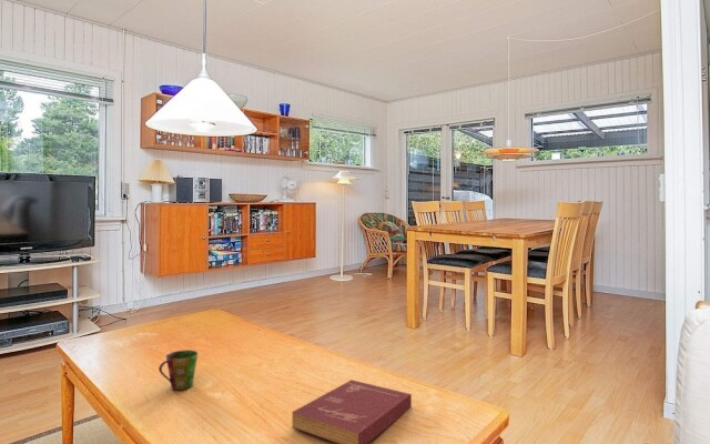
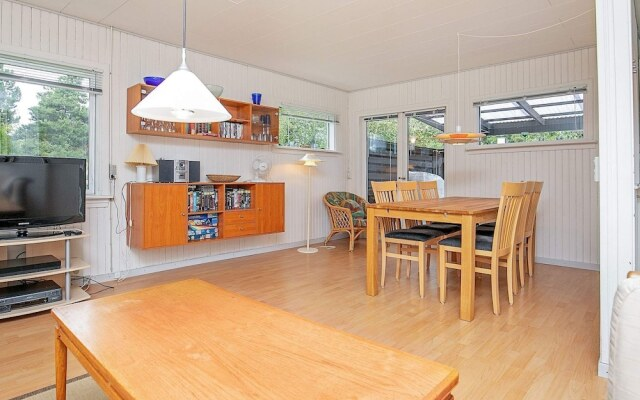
- book (354, 410)
- cup (178, 371)
